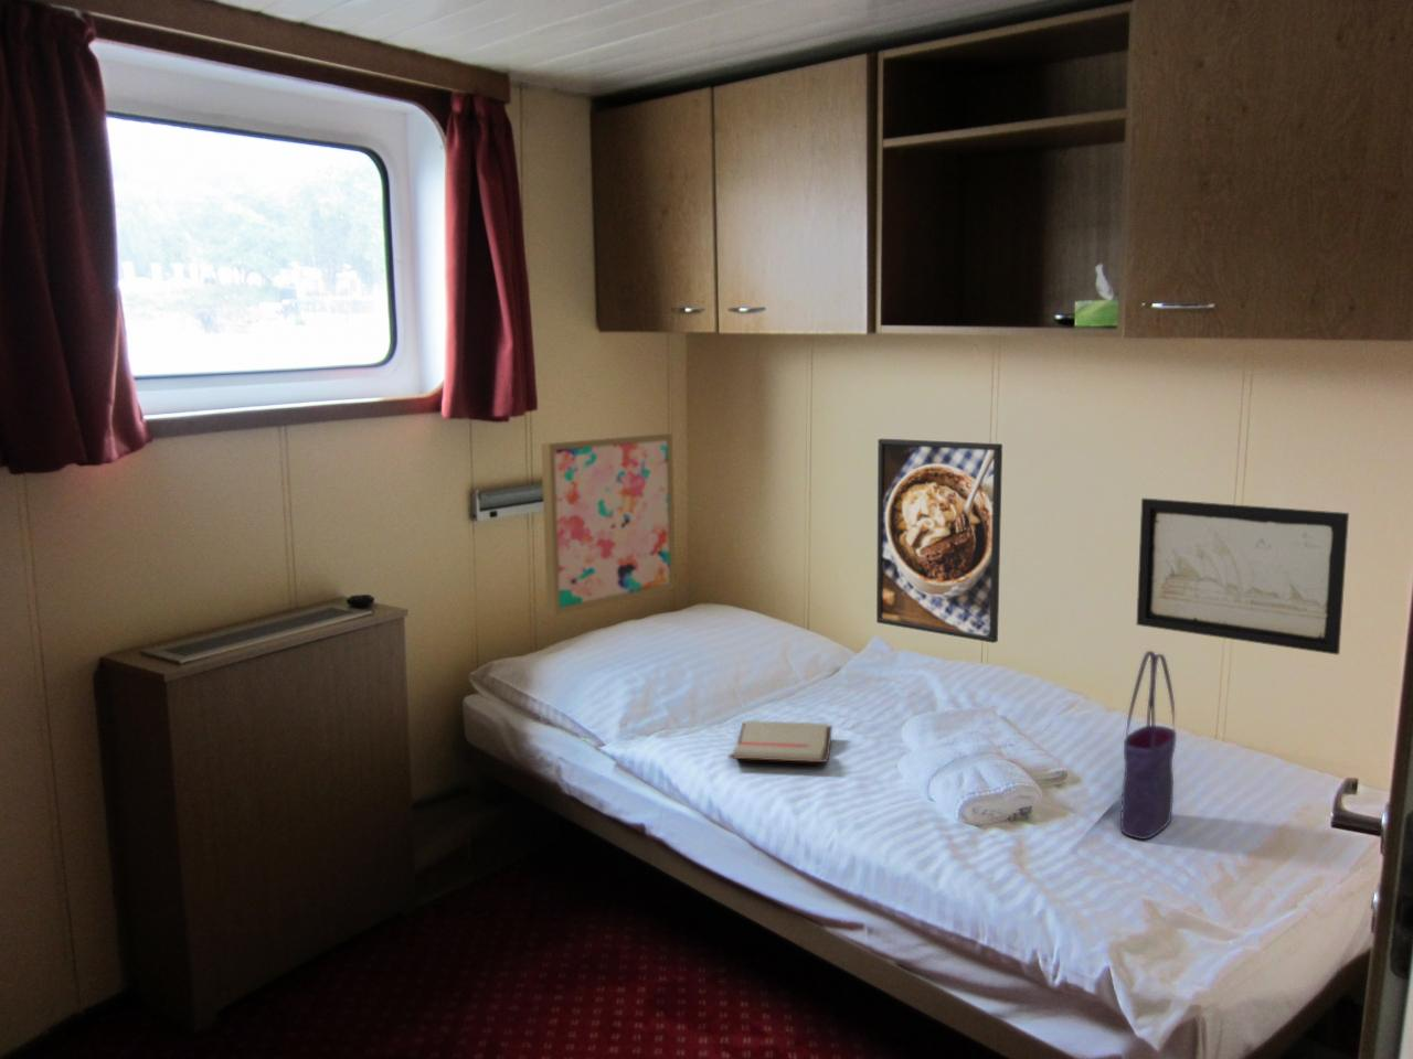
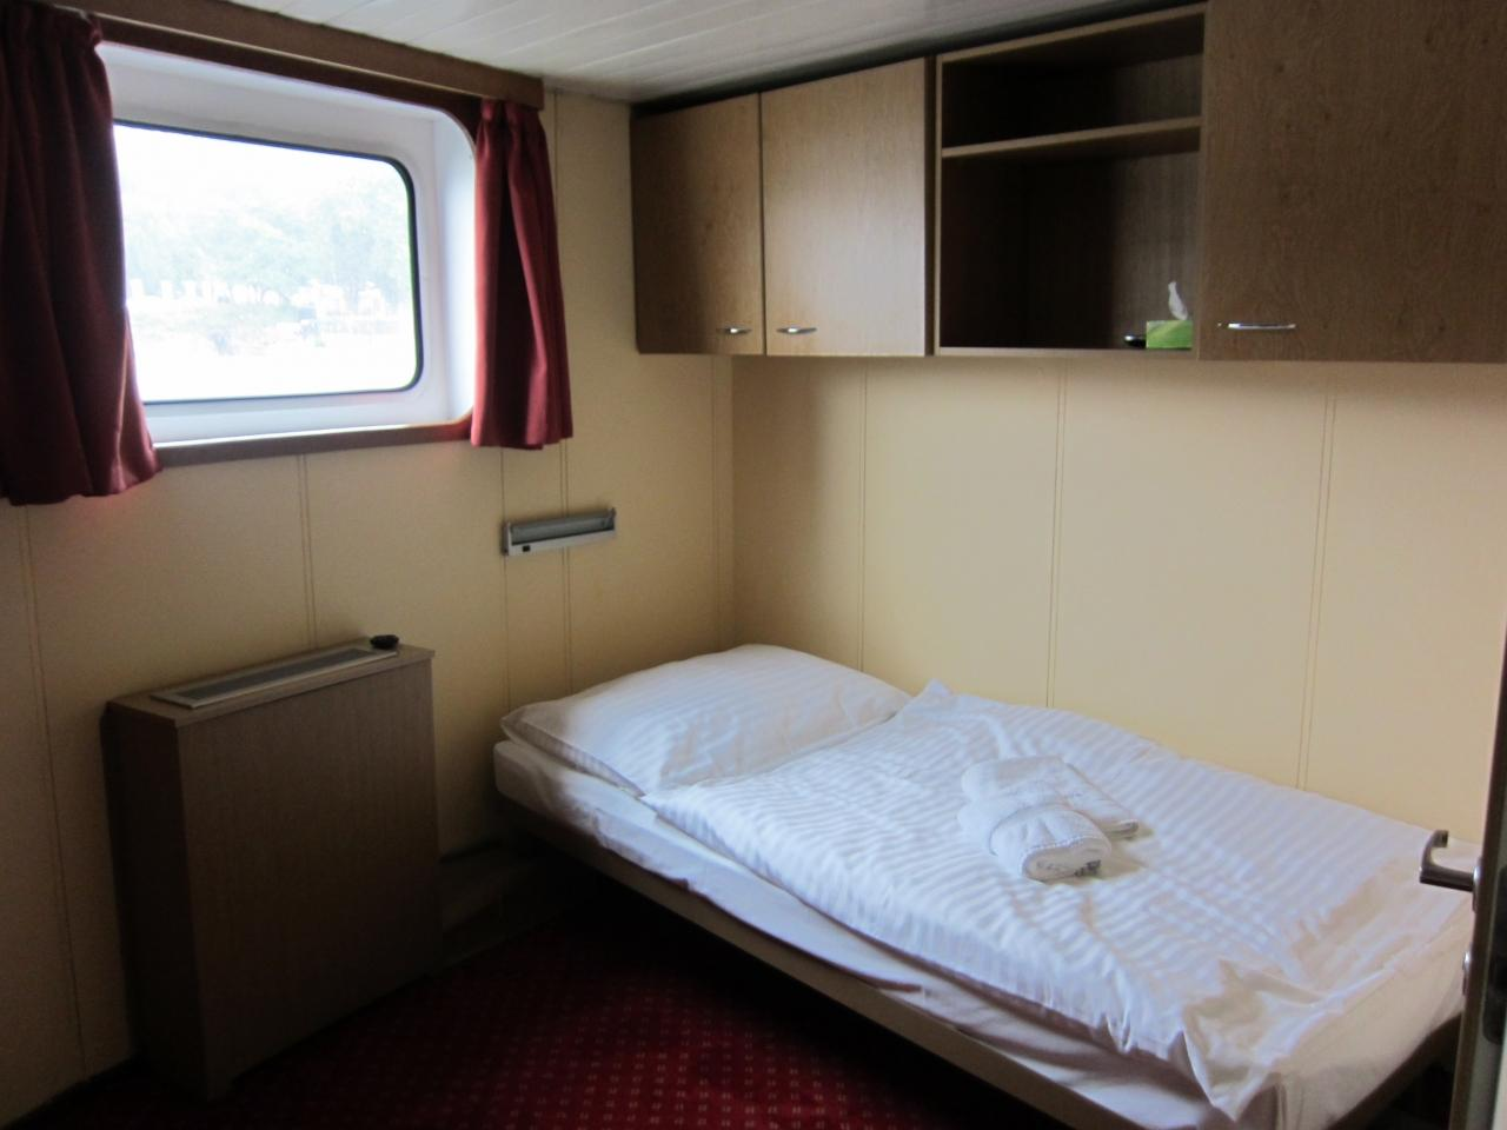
- paperback book (781, 744)
- wall art (1235, 573)
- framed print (936, 537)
- tote bag (1149, 739)
- wall art (612, 519)
